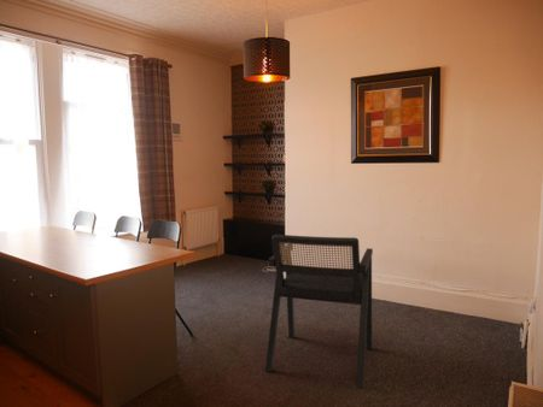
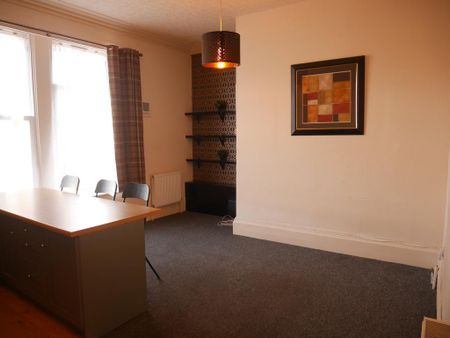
- armchair (321, 295)
